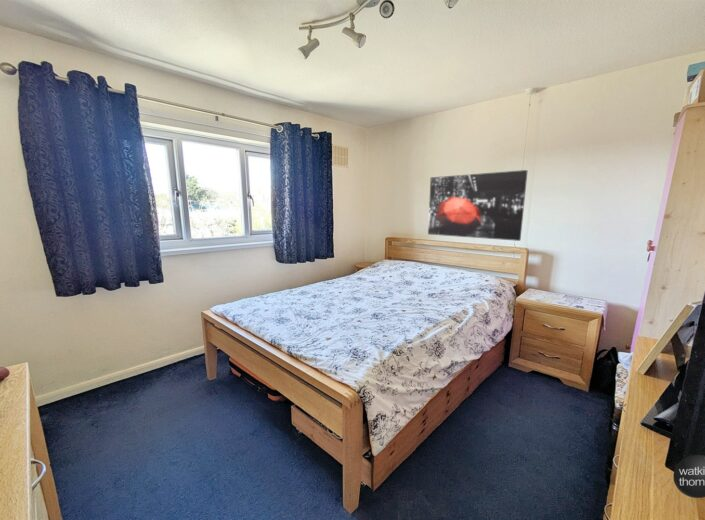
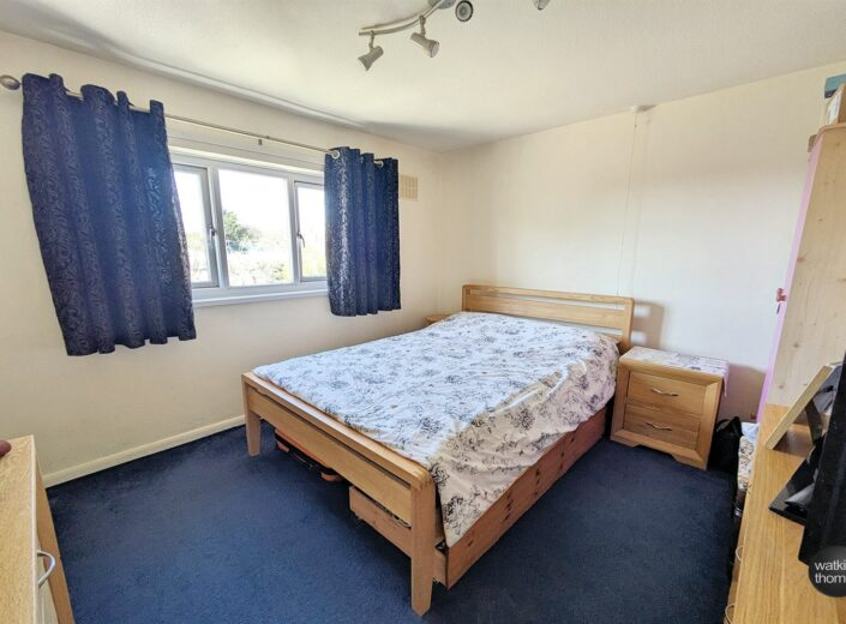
- wall art (471, 206)
